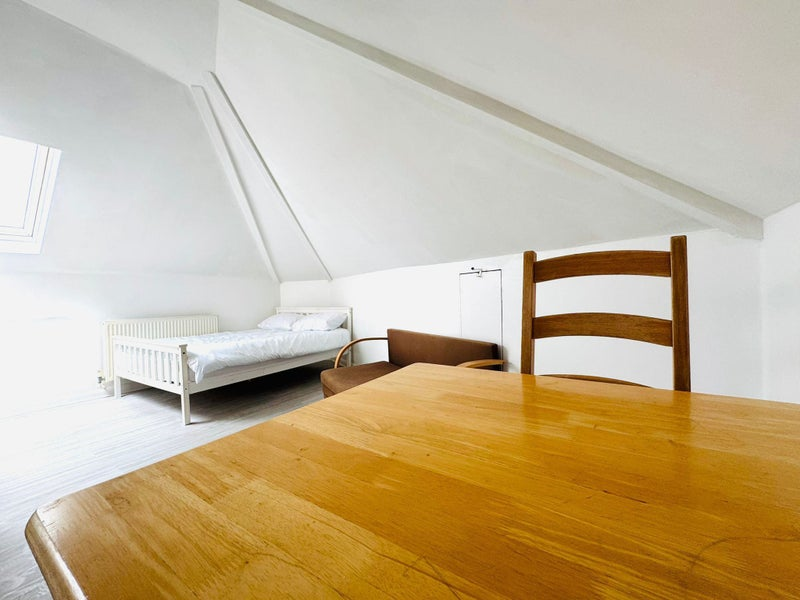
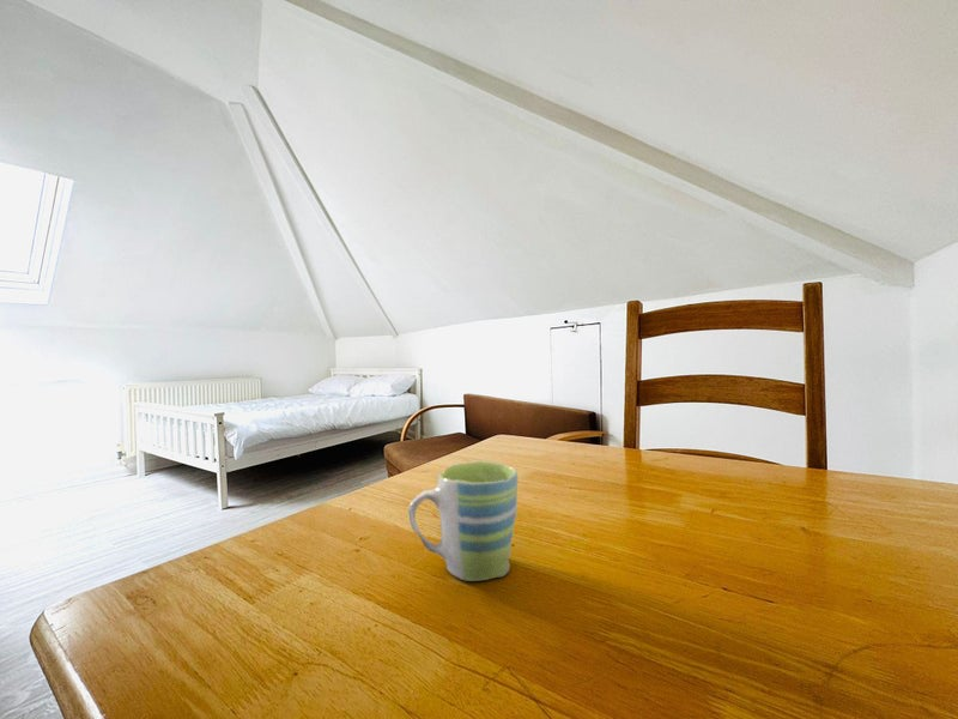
+ mug (463, 518)
